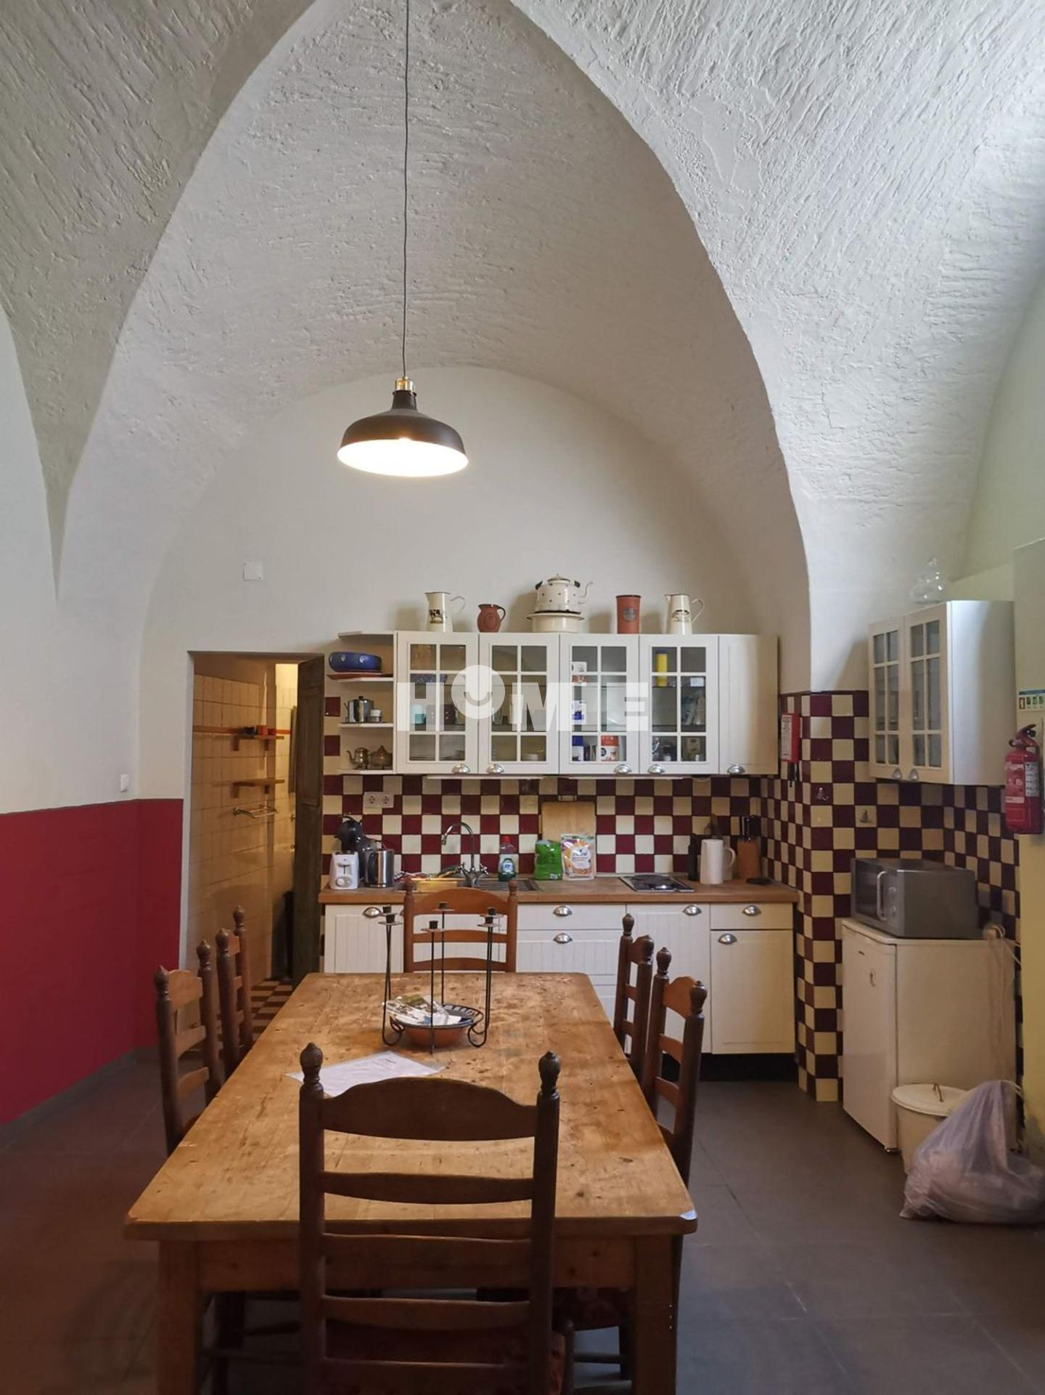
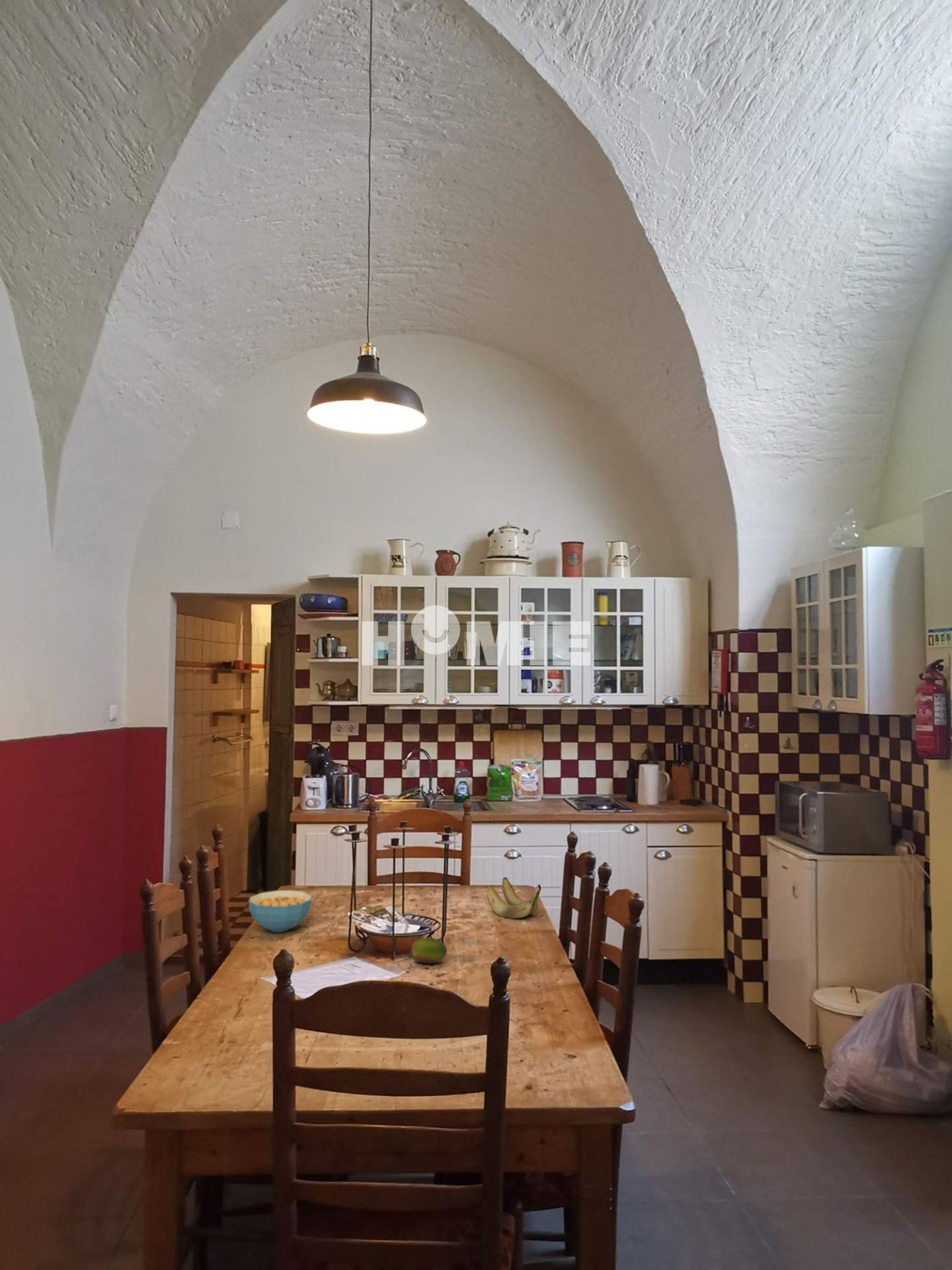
+ banana (514, 895)
+ fruit (428, 950)
+ cereal bowl (280, 913)
